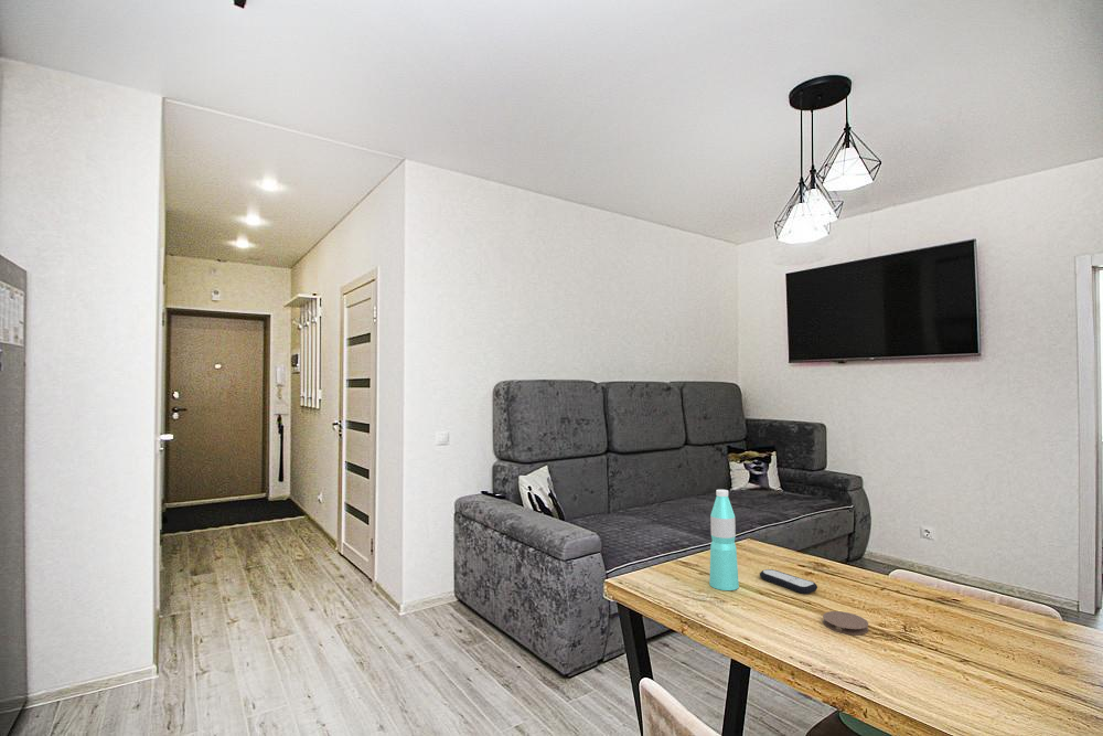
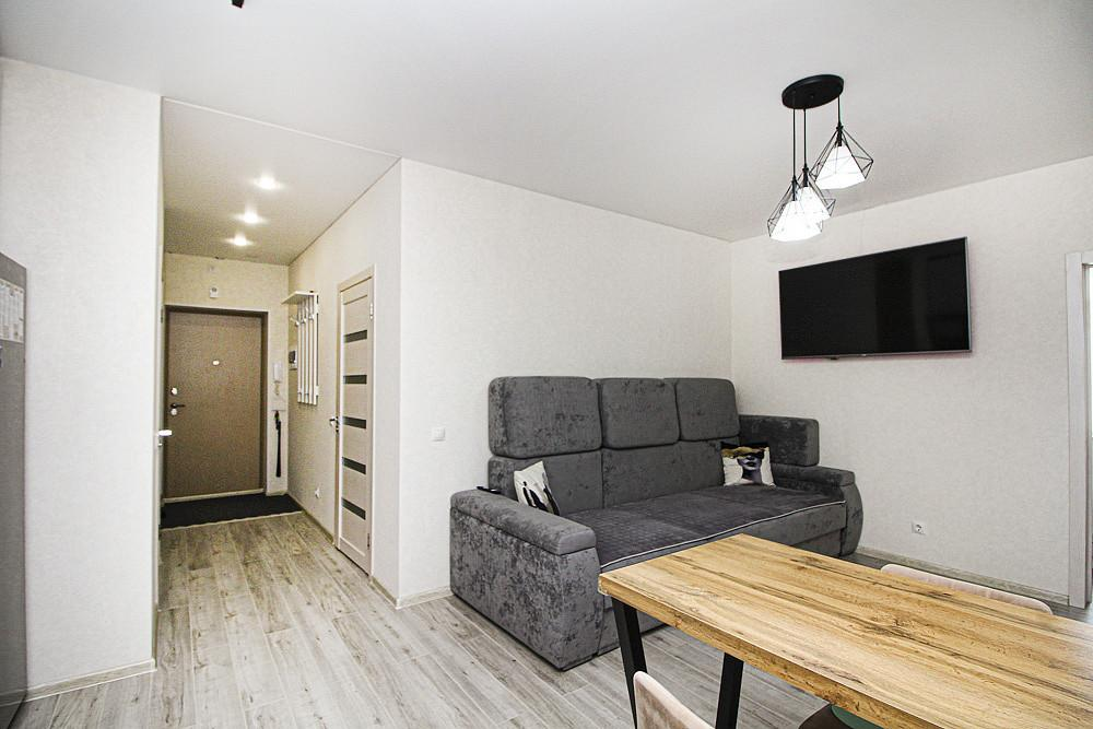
- water bottle (722, 537)
- remote control (786, 580)
- coaster (845, 622)
